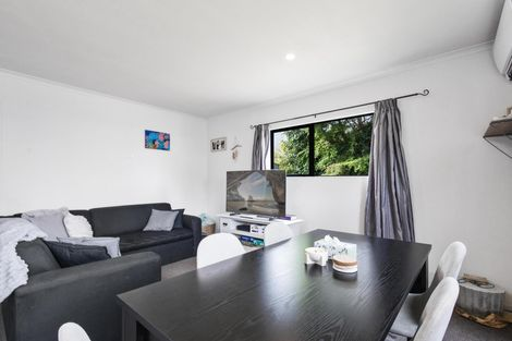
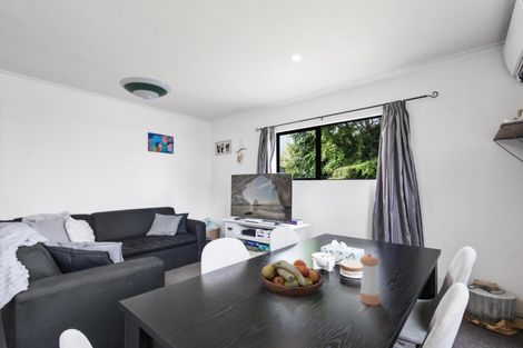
+ pepper shaker (369, 277)
+ fruit bowl (292, 272)
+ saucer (146, 92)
